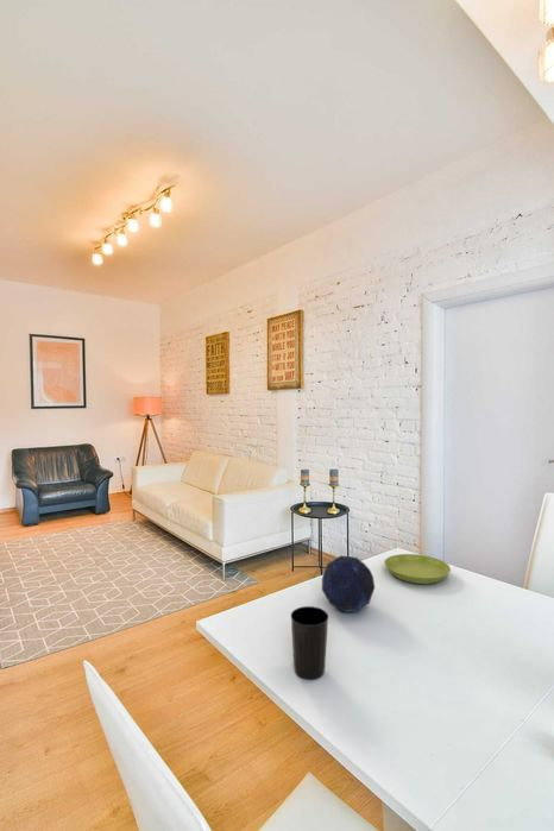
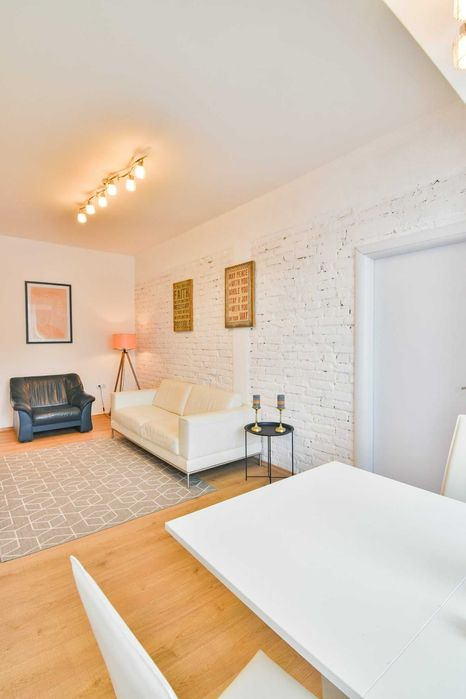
- cup (309, 642)
- decorative orb (347, 583)
- saucer (416, 568)
